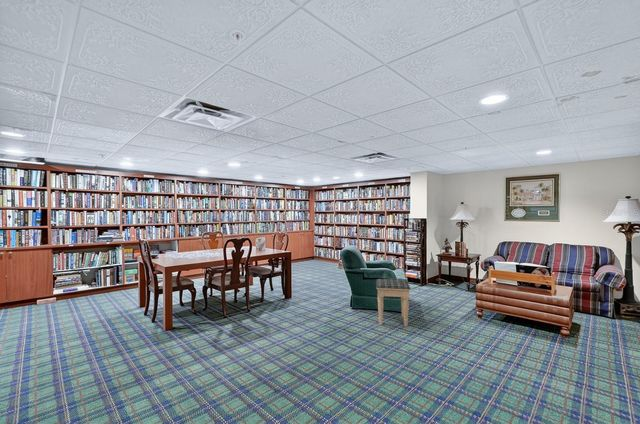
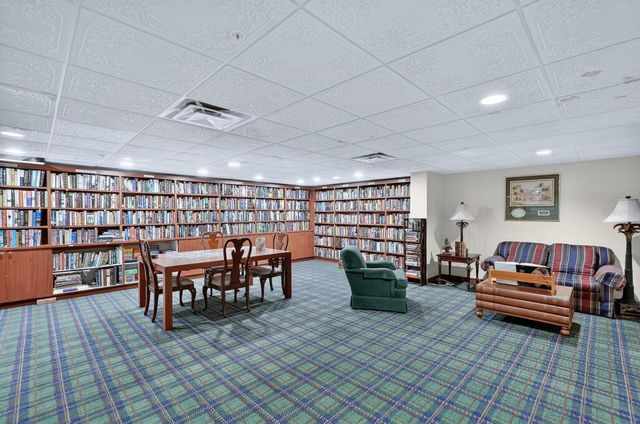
- footstool (392, 296)
